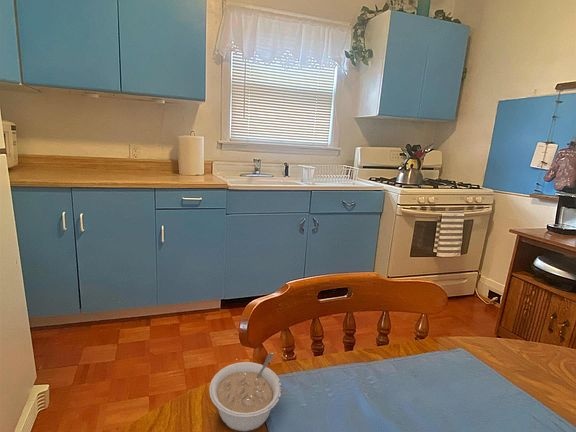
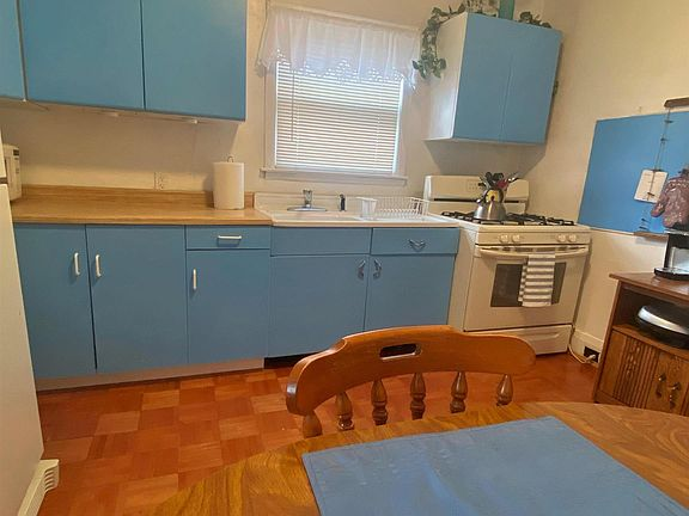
- legume (245, 393)
